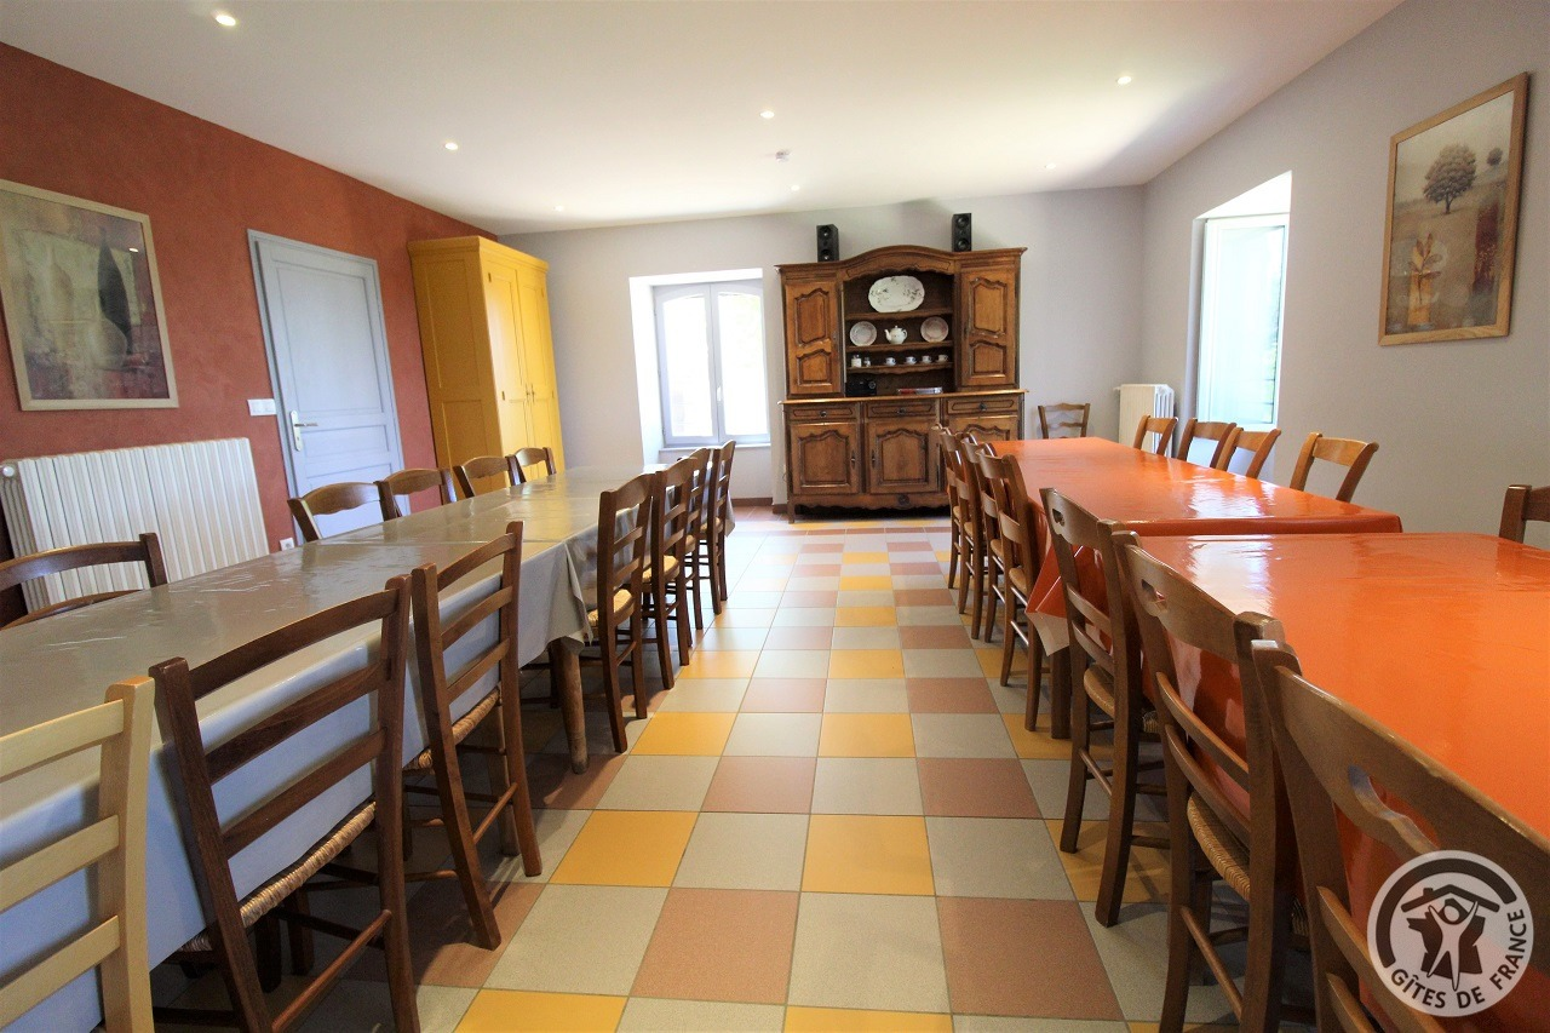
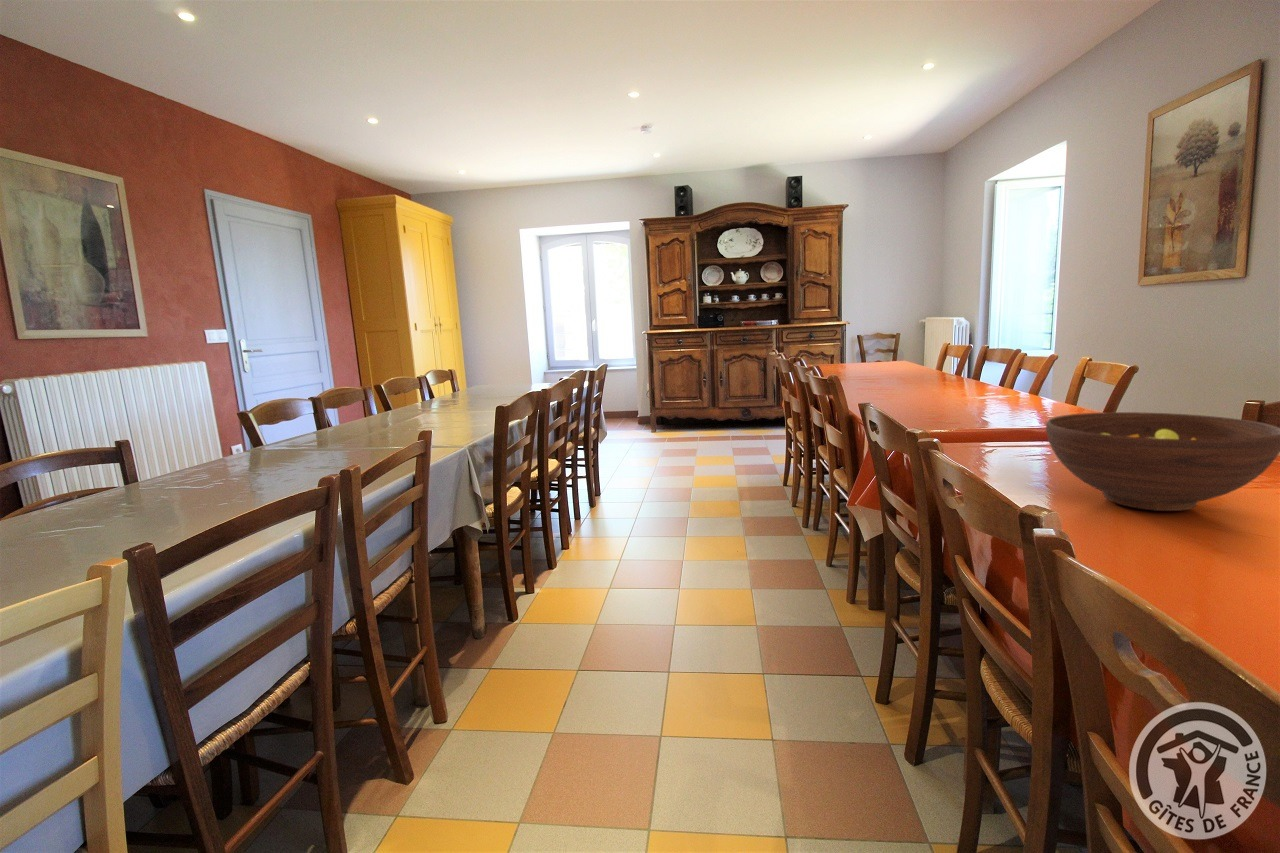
+ fruit bowl (1150, 464)
